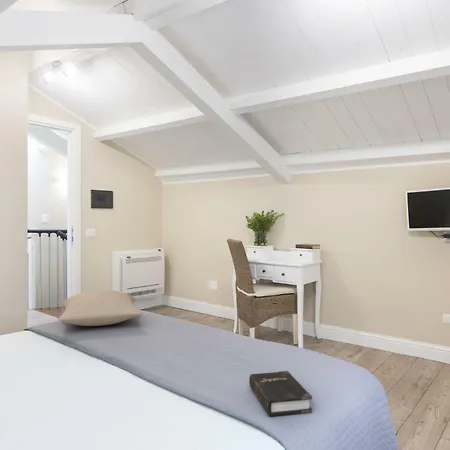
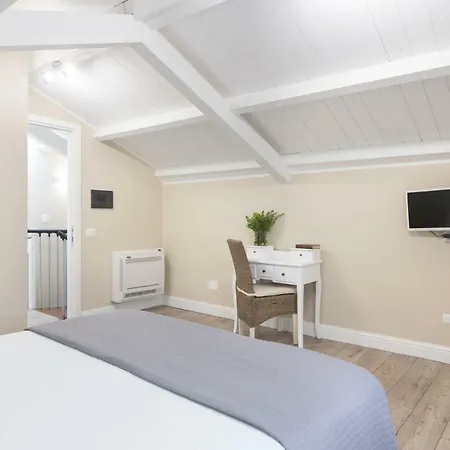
- hardback book (278, 391)
- pillow (100, 308)
